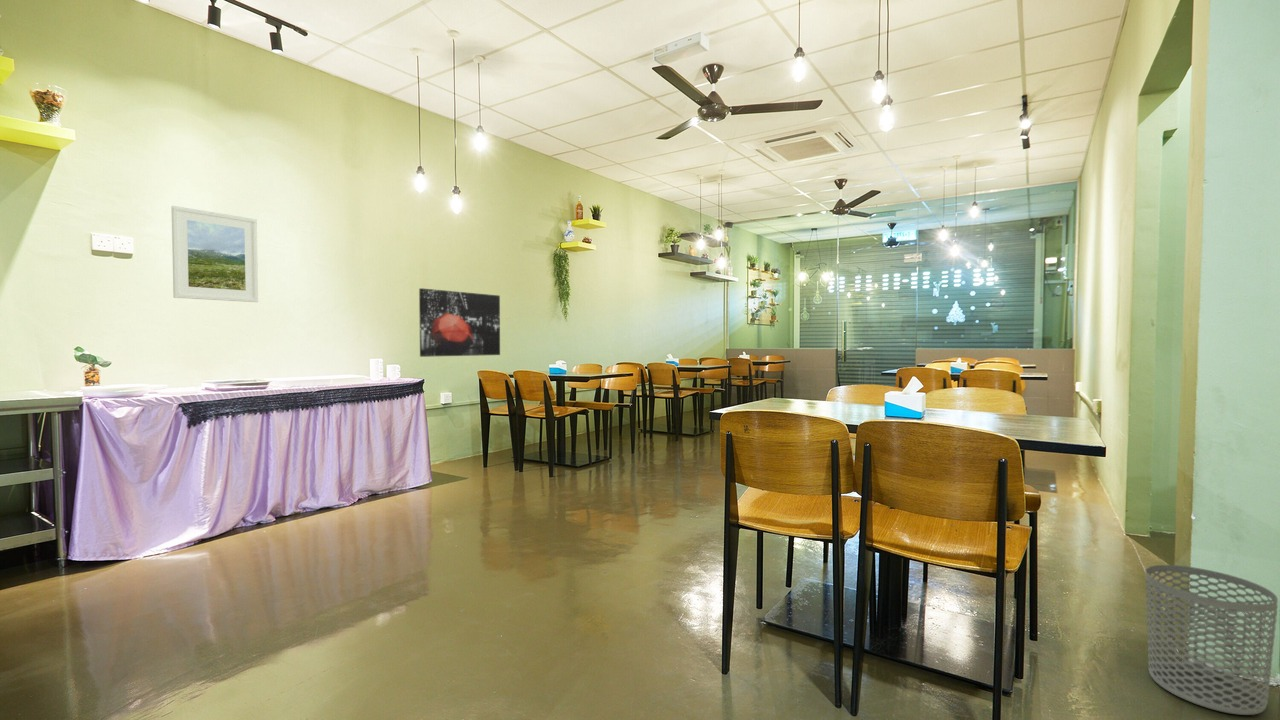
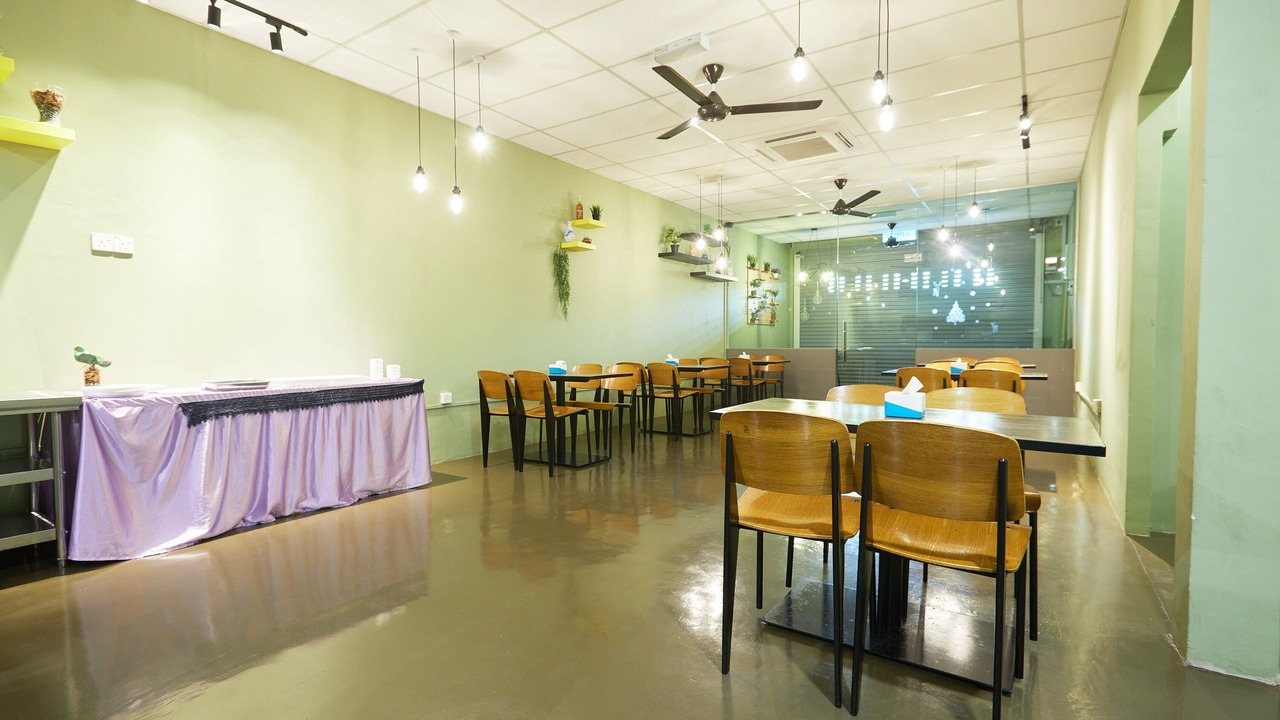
- wall art (462, 324)
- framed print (217, 256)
- waste bin (1206, 636)
